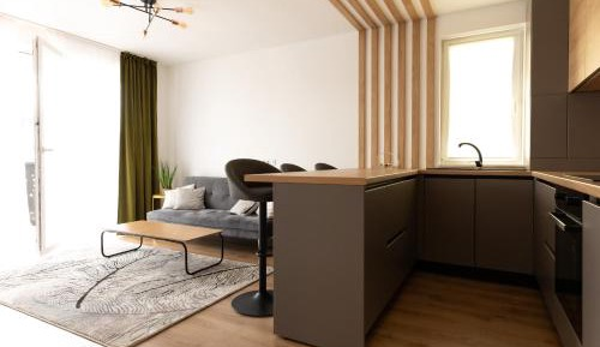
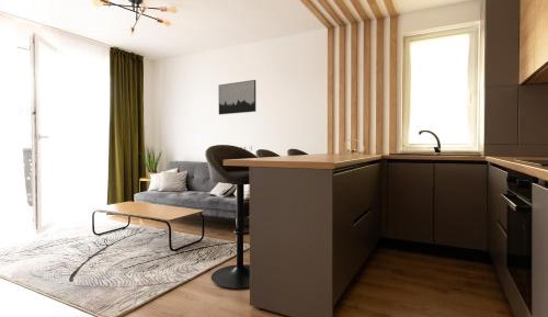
+ wall art (236, 98)
